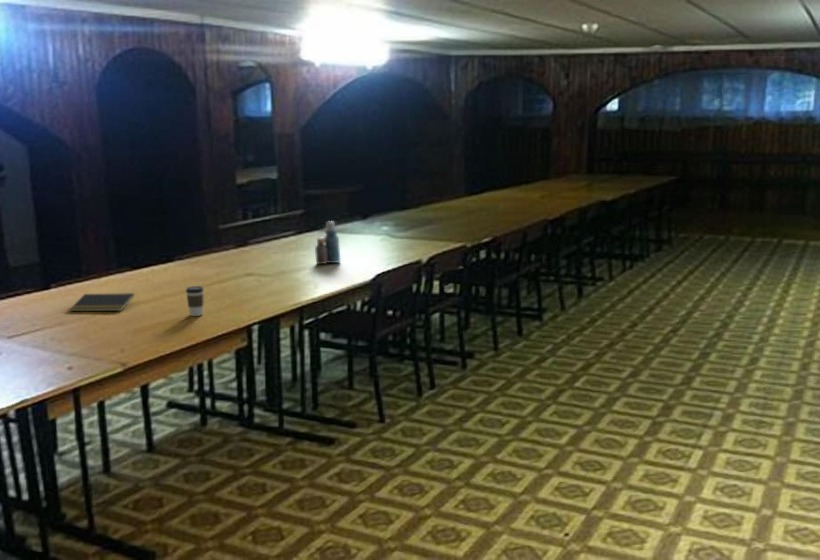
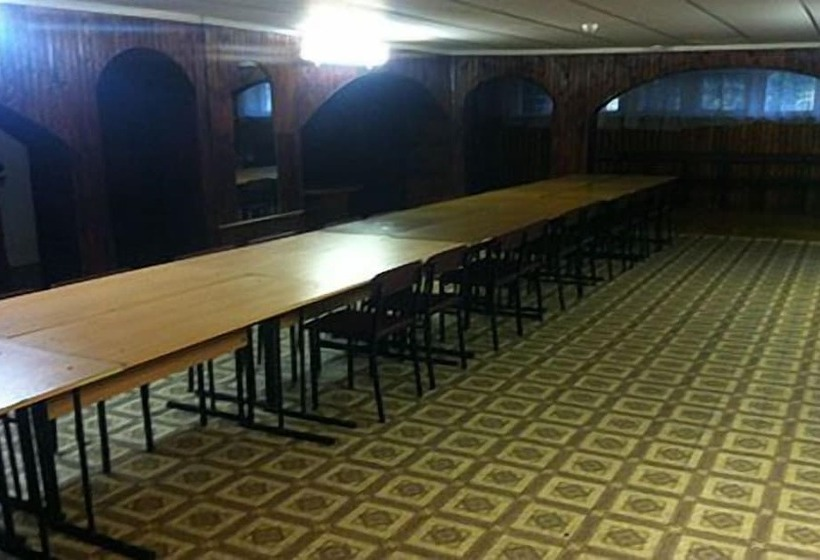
- bottle (327, 242)
- coffee cup (195, 301)
- notepad (103, 302)
